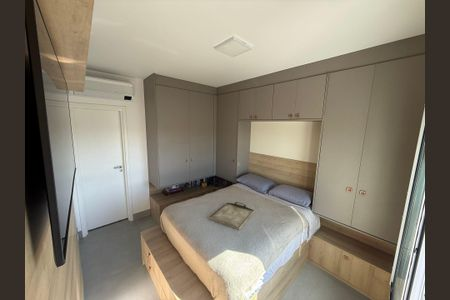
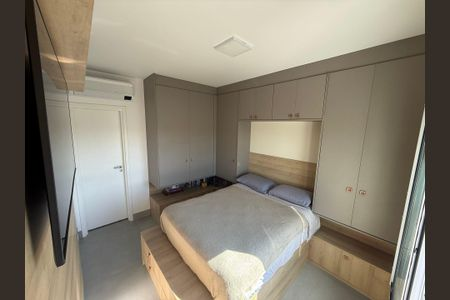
- serving tray (232, 212)
